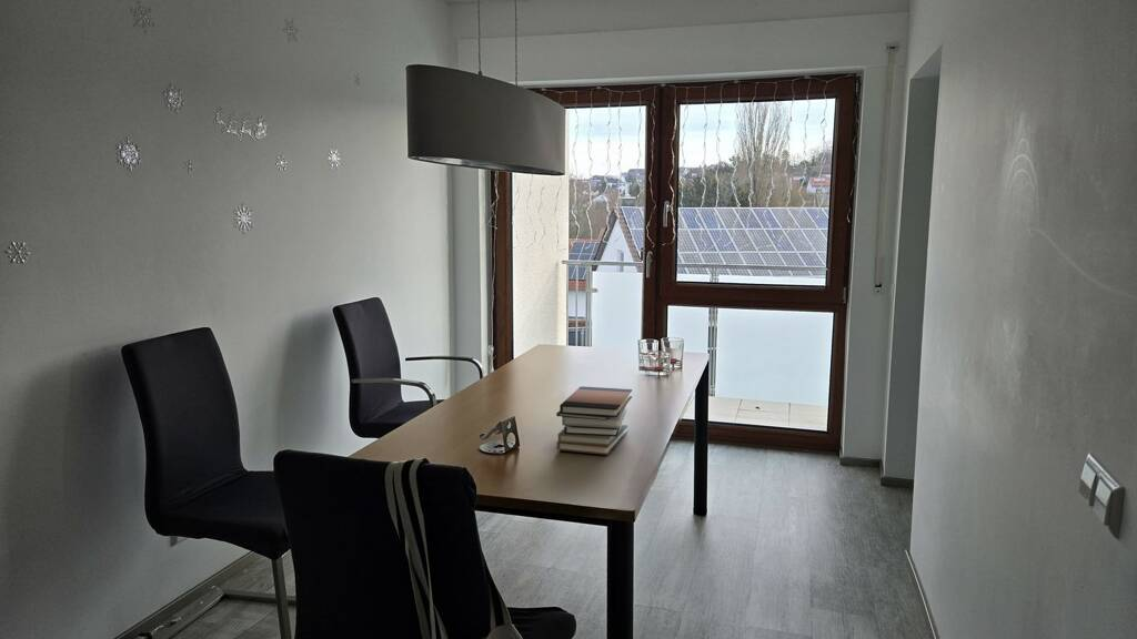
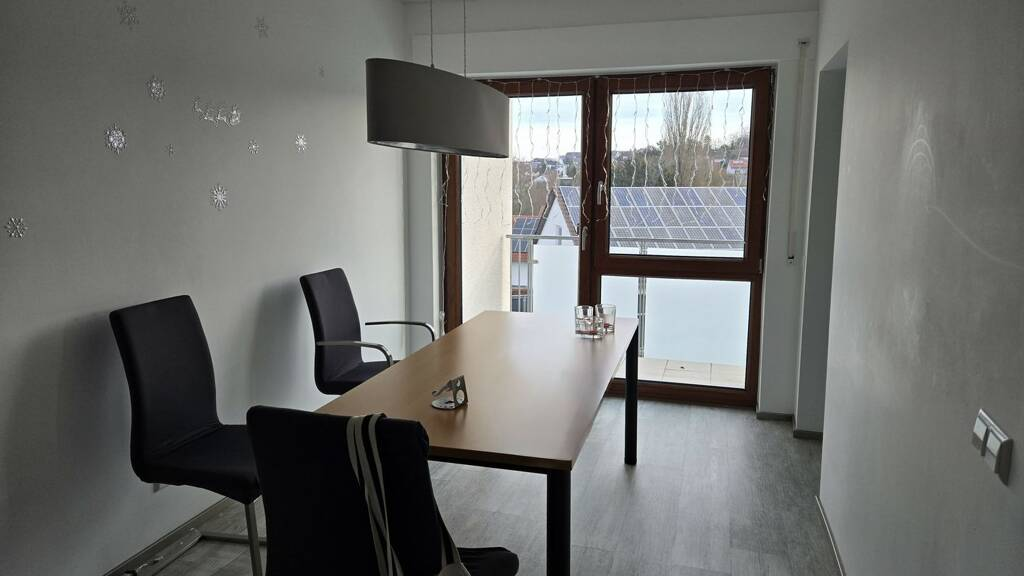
- book stack (595, 418)
